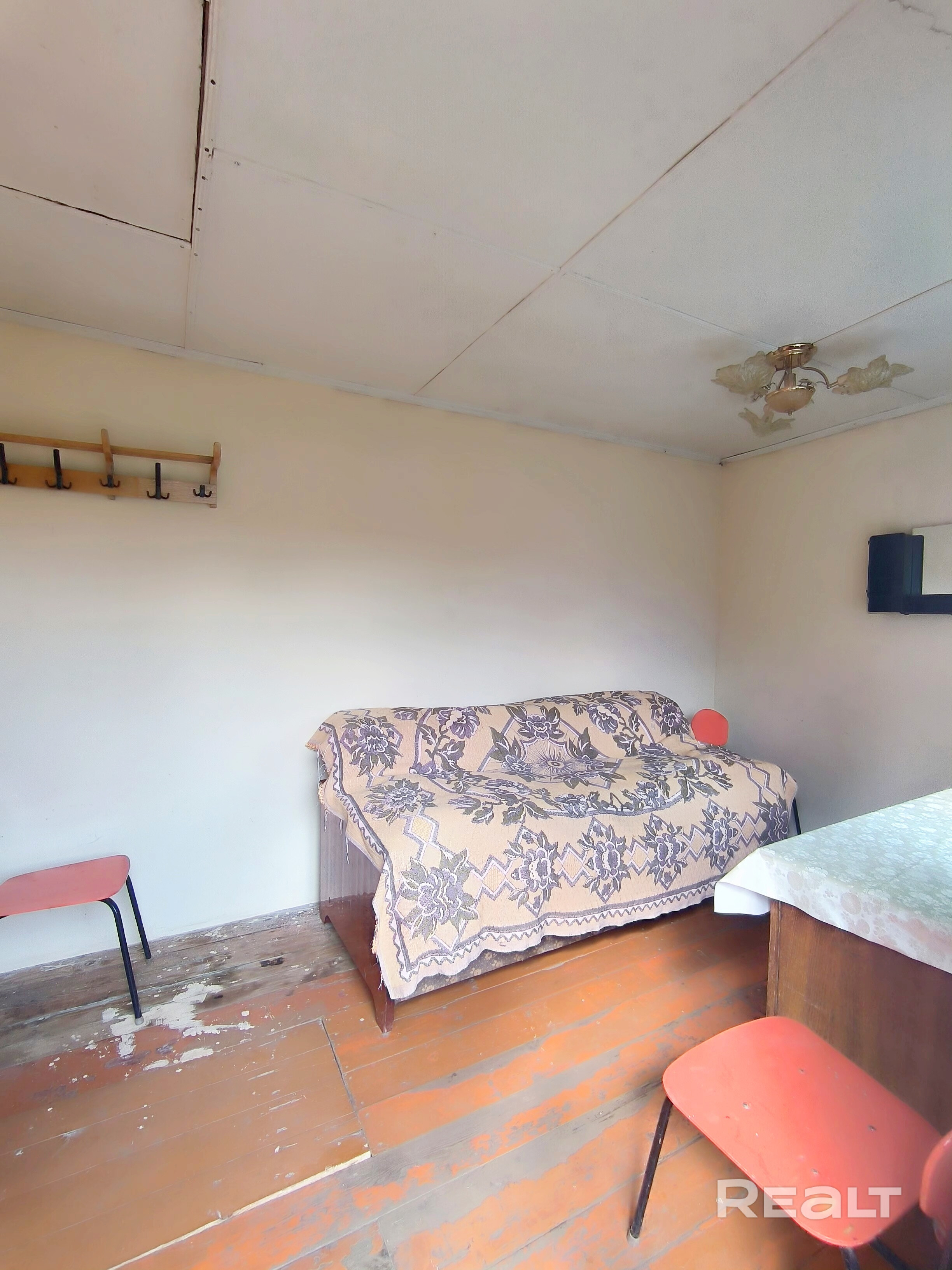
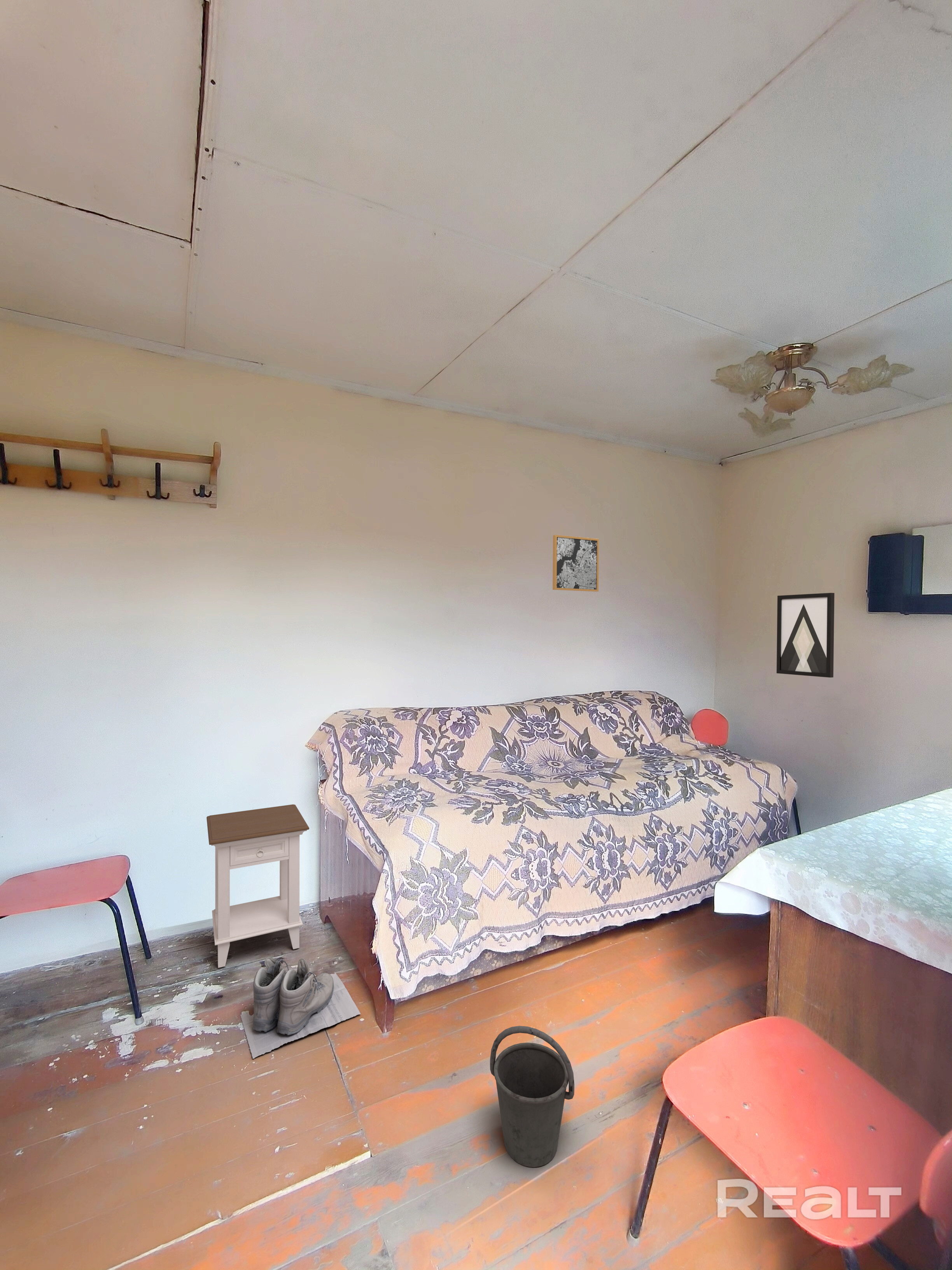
+ nightstand (254, 865)
+ bucket (531, 1085)
+ boots (298, 983)
+ wall art (804, 635)
+ wall art (576, 564)
